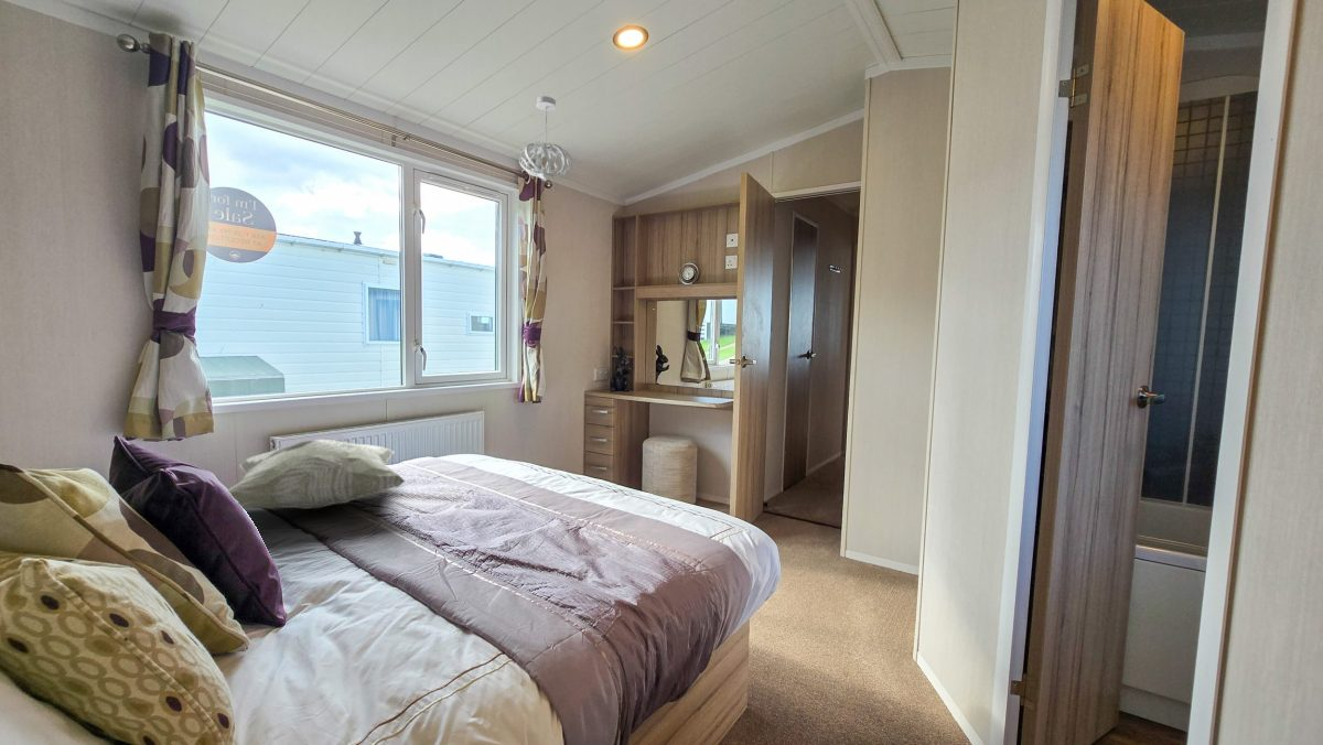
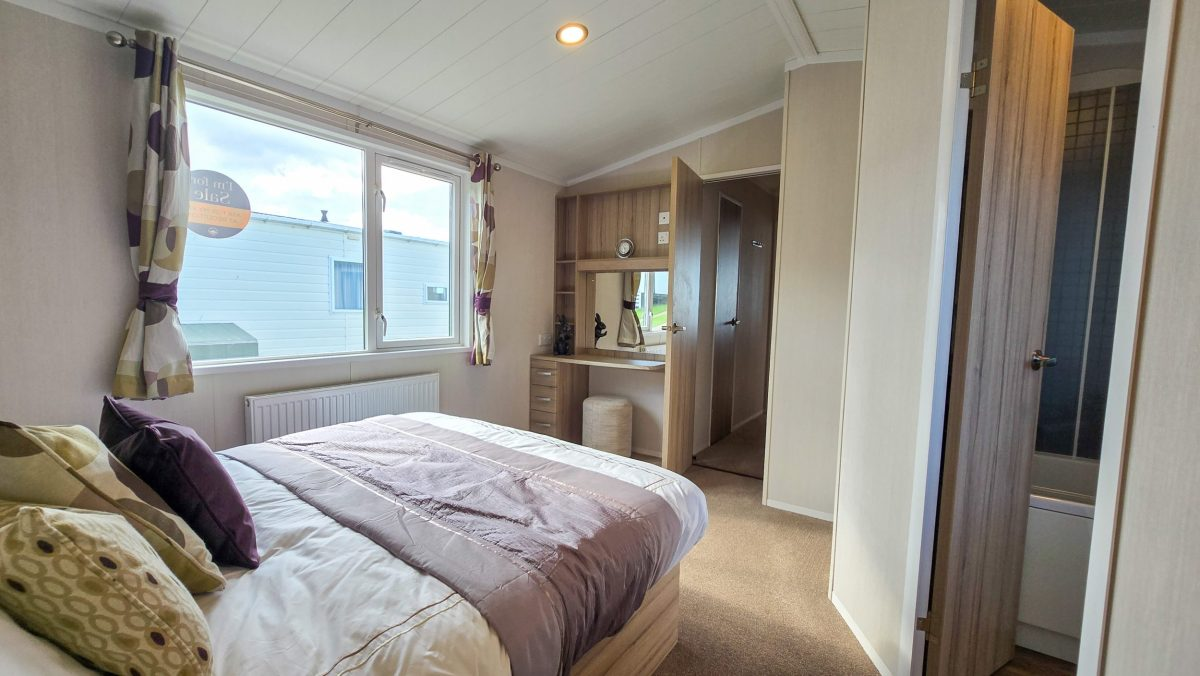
- pendant light (546, 140)
- decorative pillow (319, 472)
